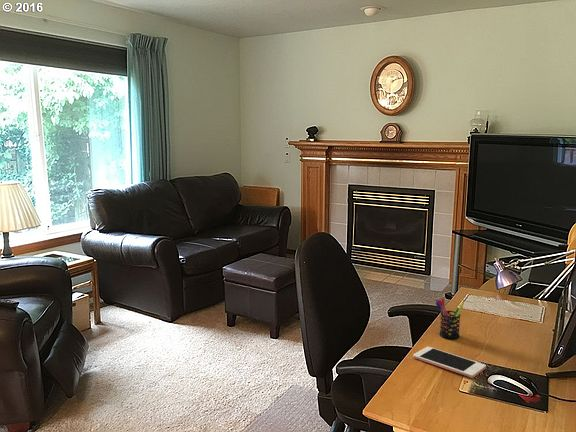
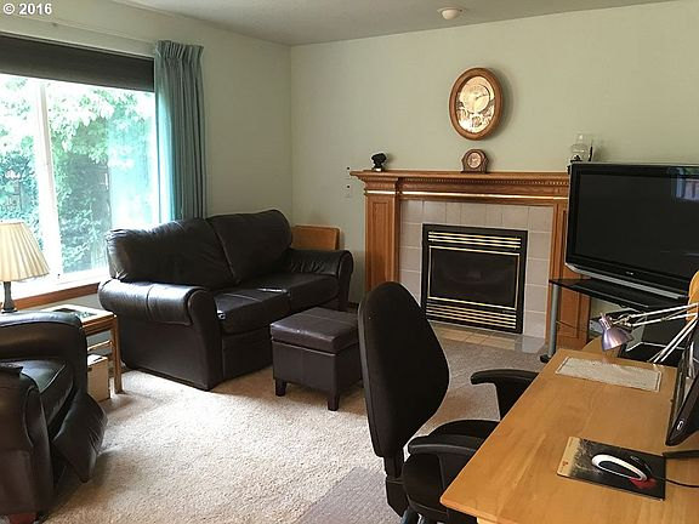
- cell phone (448, 361)
- pen holder (450, 317)
